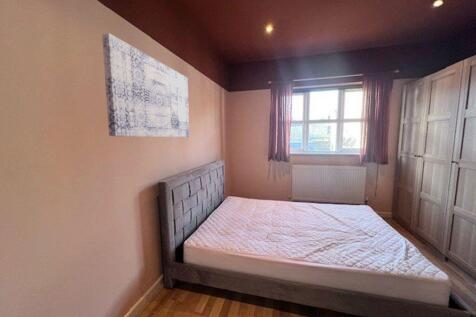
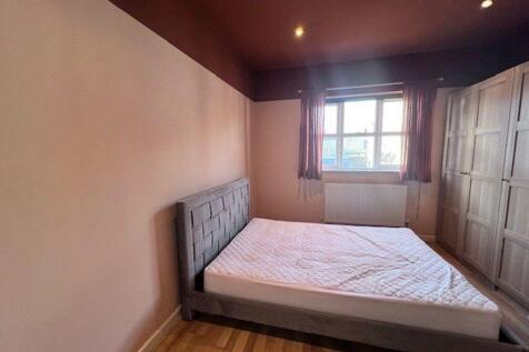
- wall art (157, 99)
